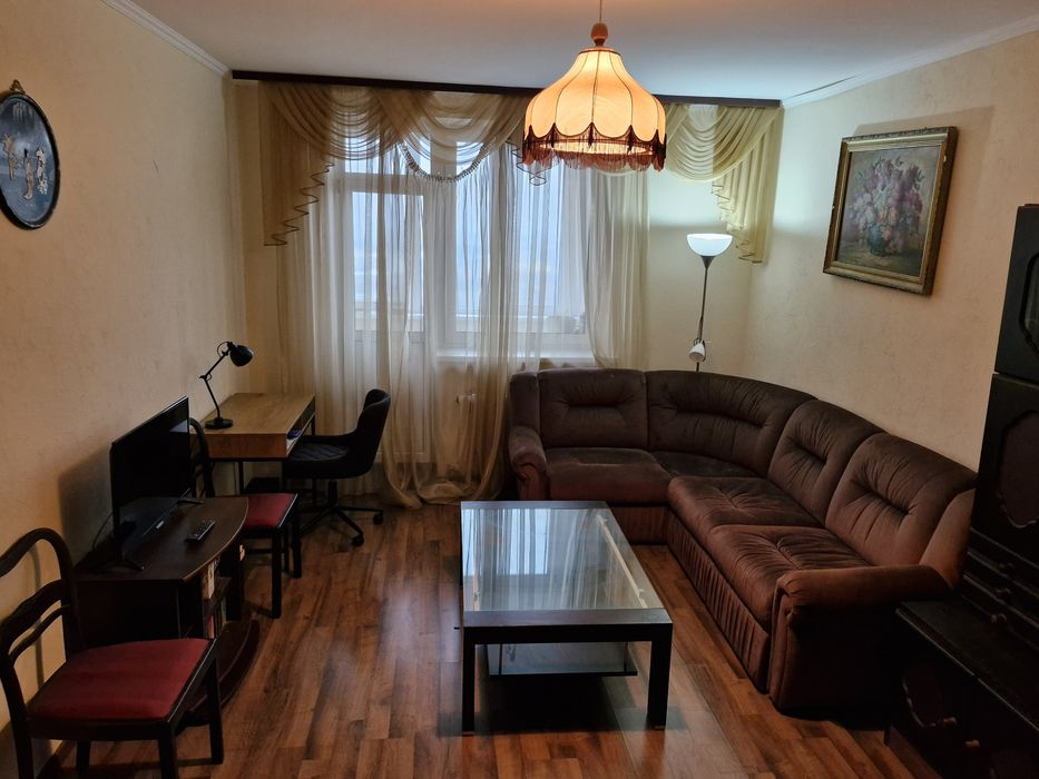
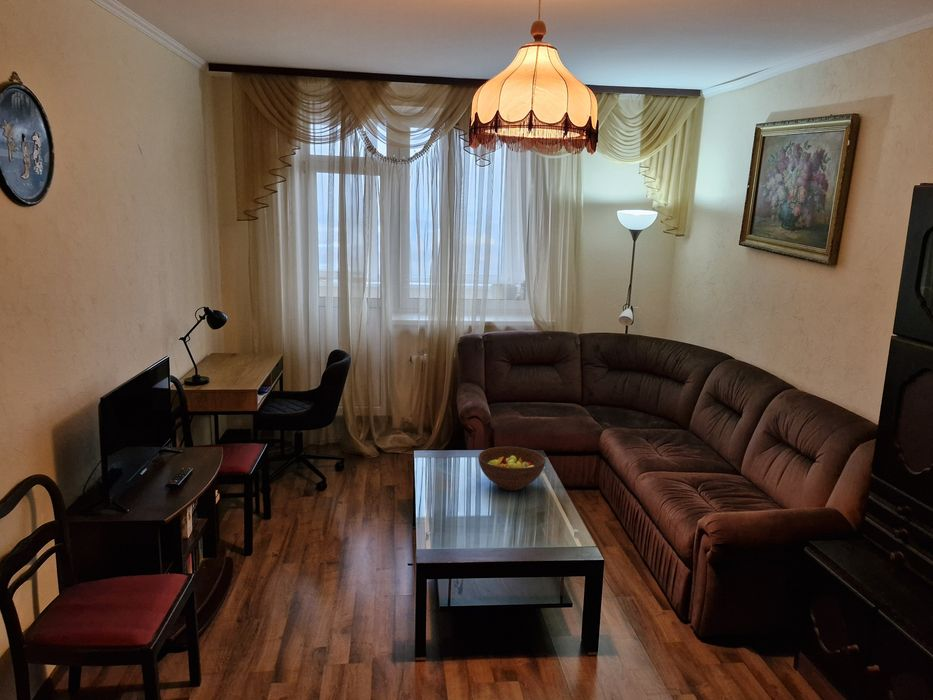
+ fruit bowl (511, 471)
